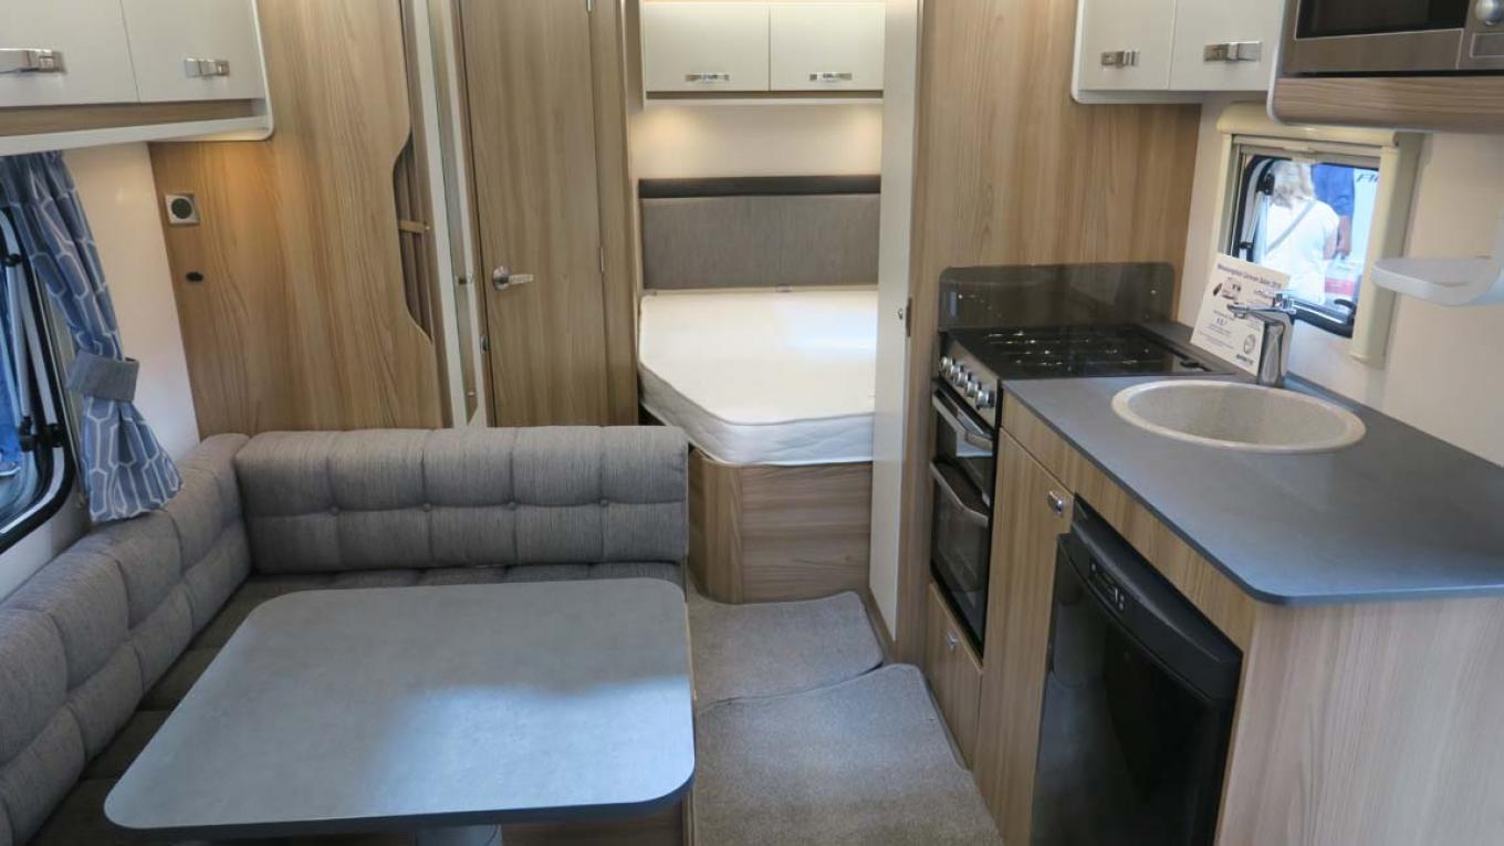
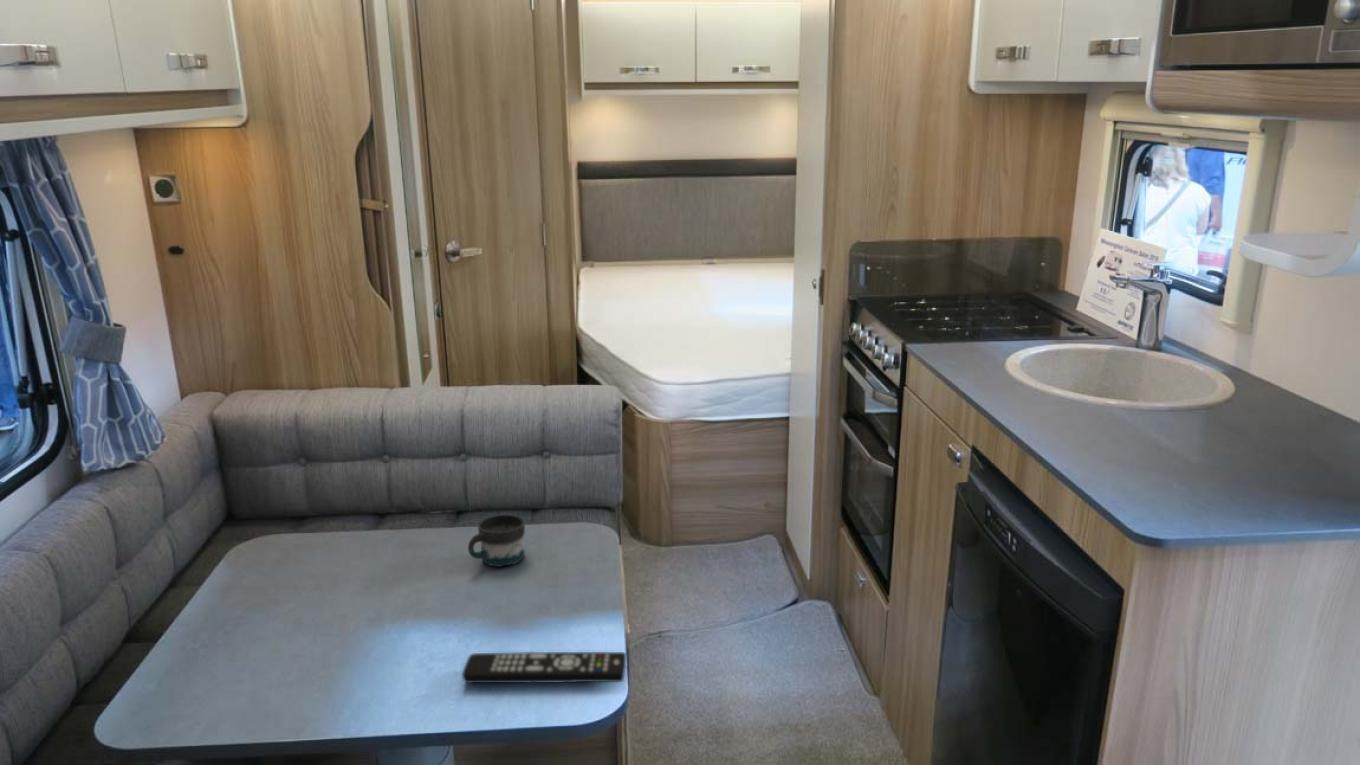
+ remote control (546, 668)
+ mug (500, 543)
